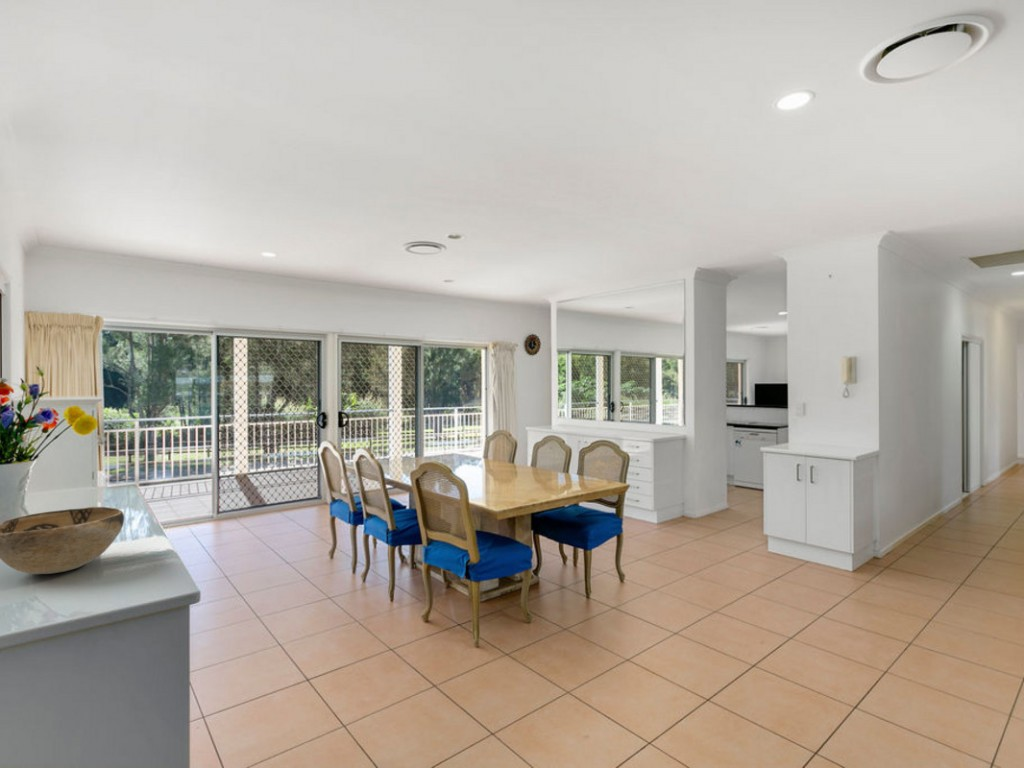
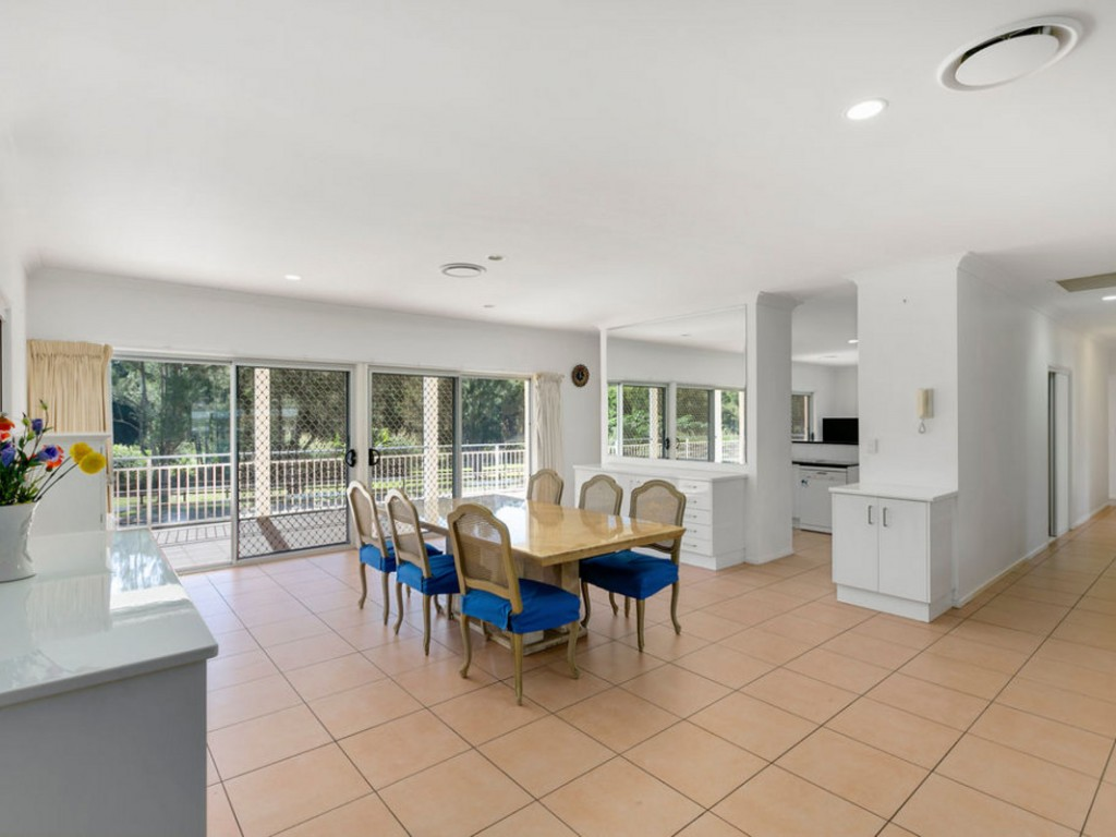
- decorative bowl (61, 543)
